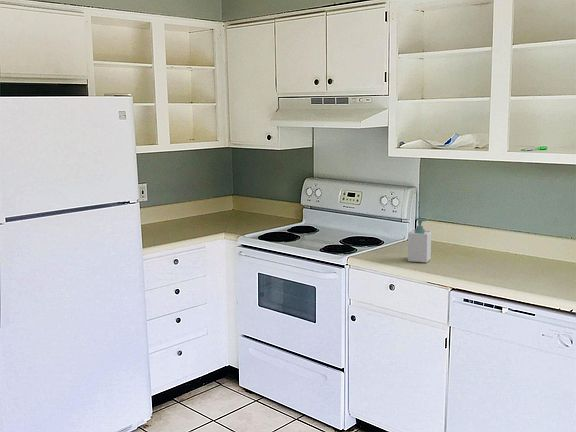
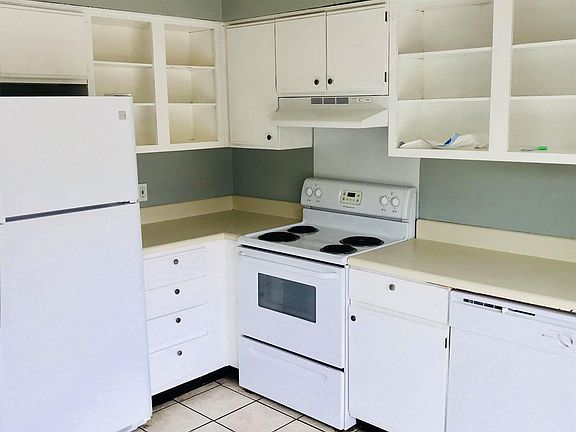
- soap bottle (419, 239)
